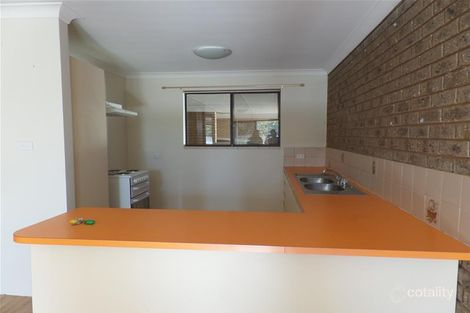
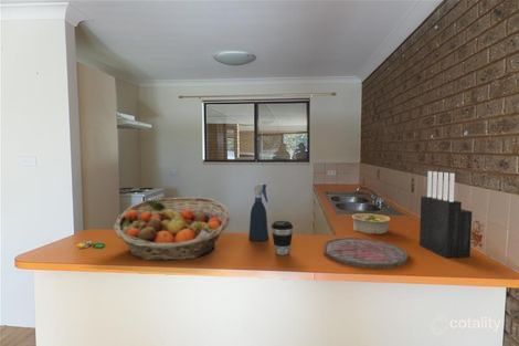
+ fruit basket (174, 226)
+ knife block (446, 211)
+ coffee cup (282, 238)
+ cutting board (362, 251)
+ spray bottle (260, 210)
+ bowl (370, 222)
